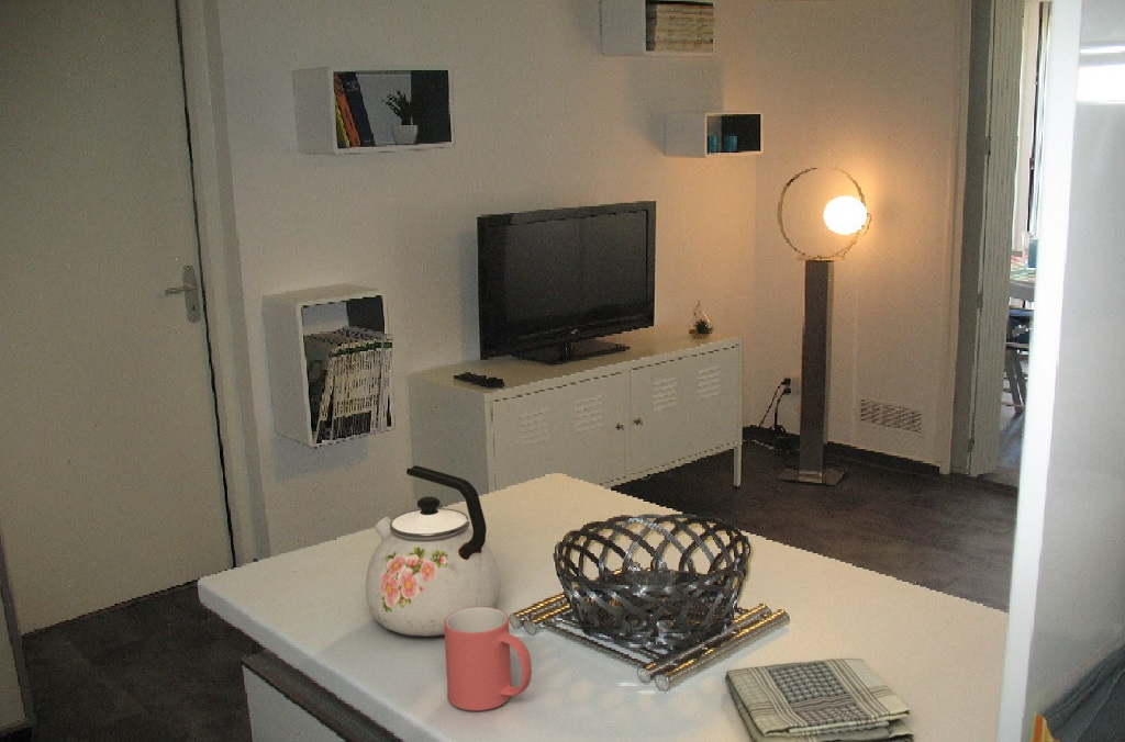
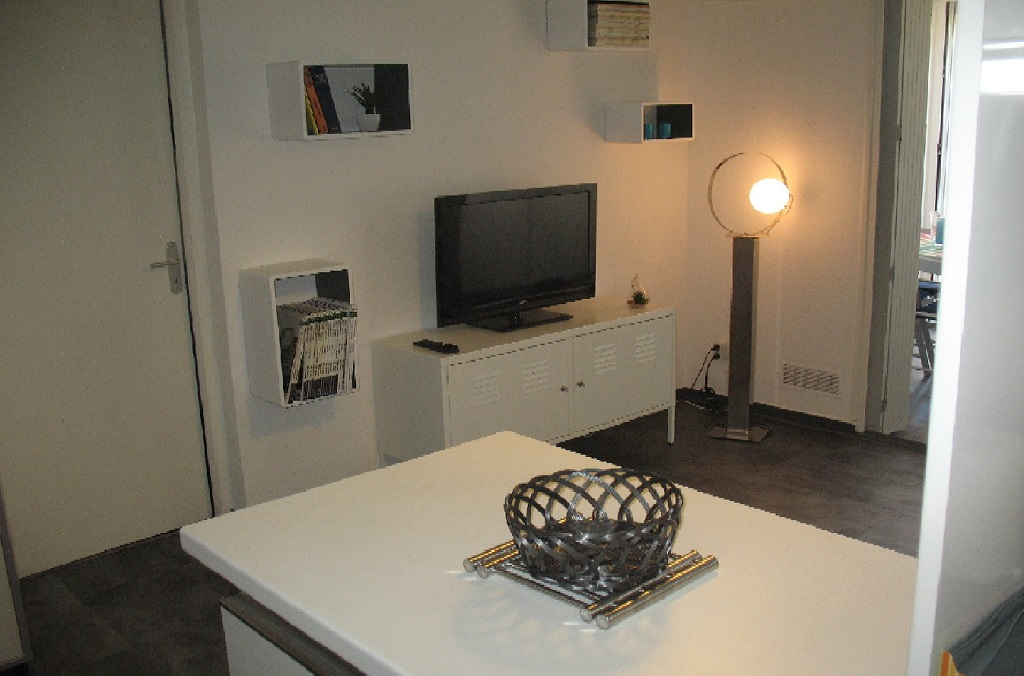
- mug (490, 661)
- dish towel (815, 700)
- kettle (428, 544)
